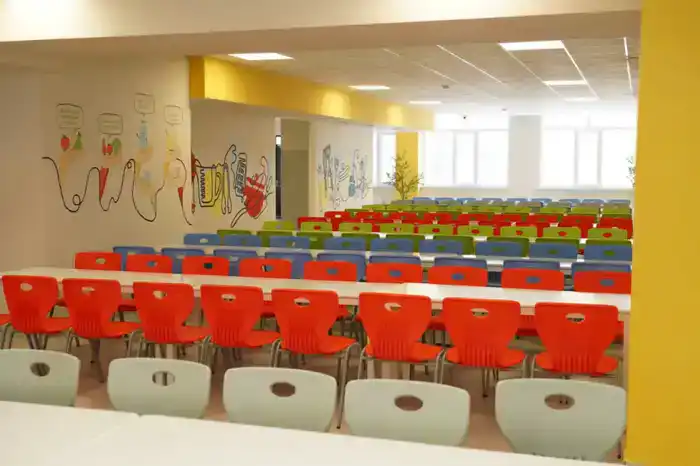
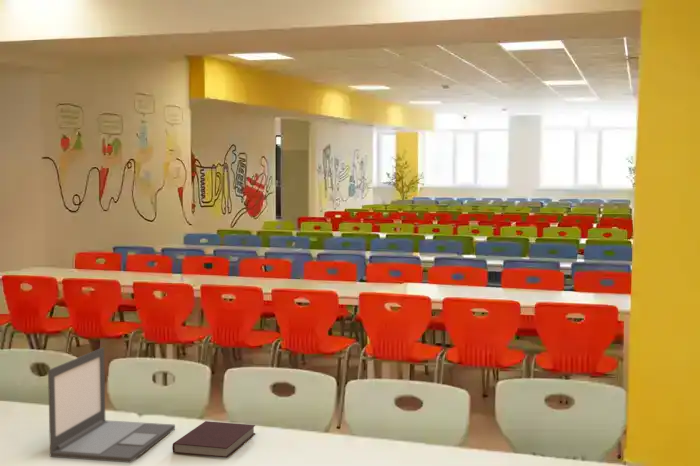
+ notebook (215, 438)
+ laptop (104, 401)
